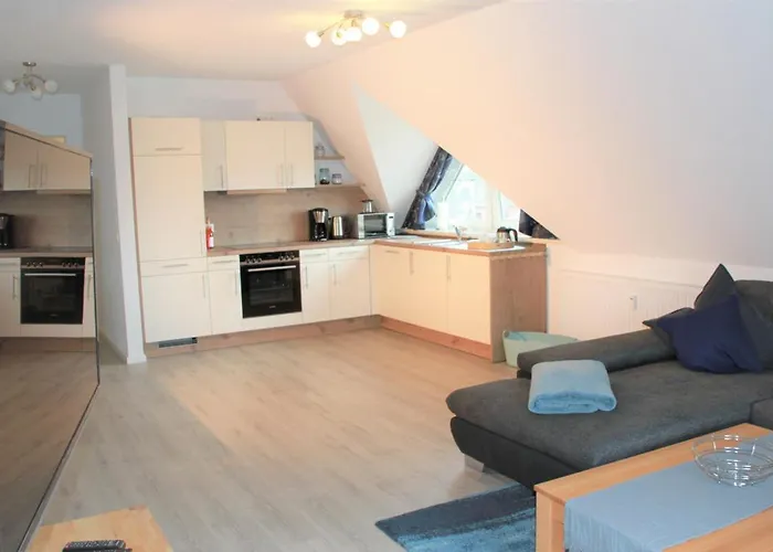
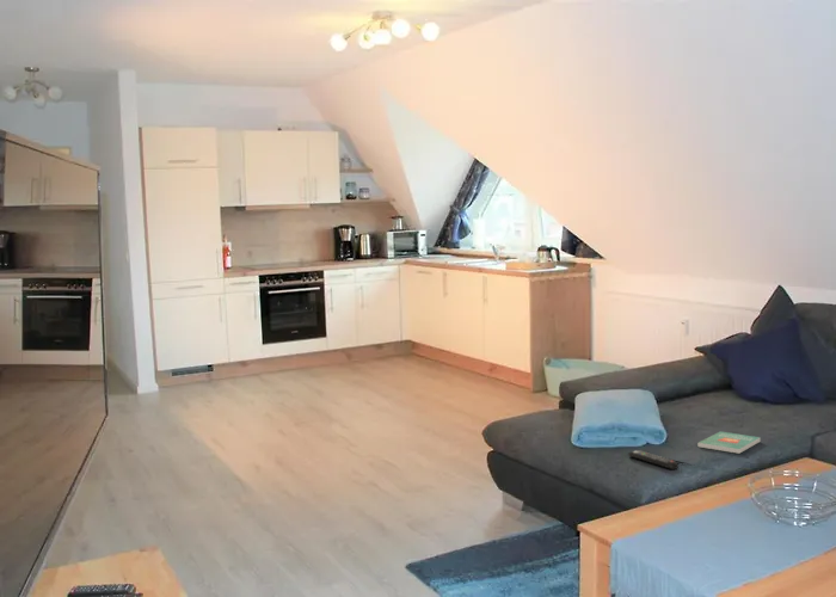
+ book (729, 442)
+ remote control (652, 458)
